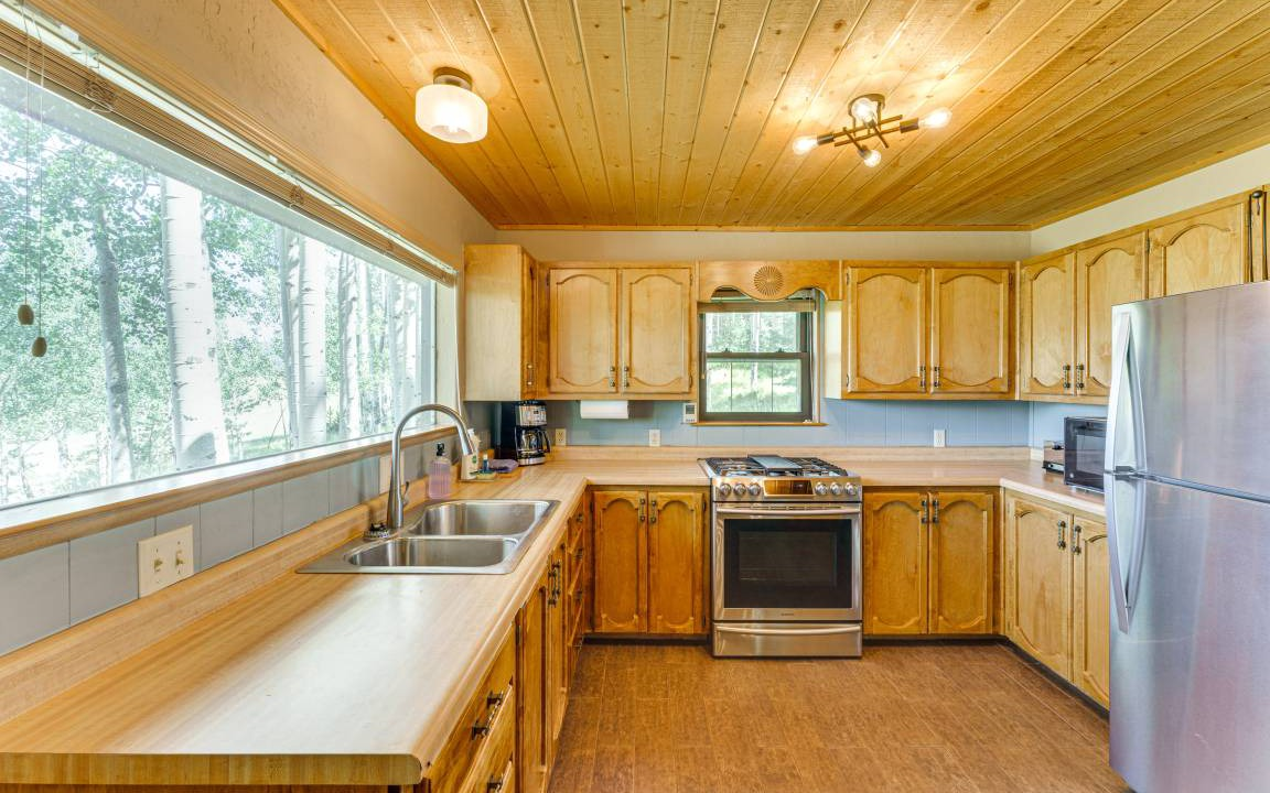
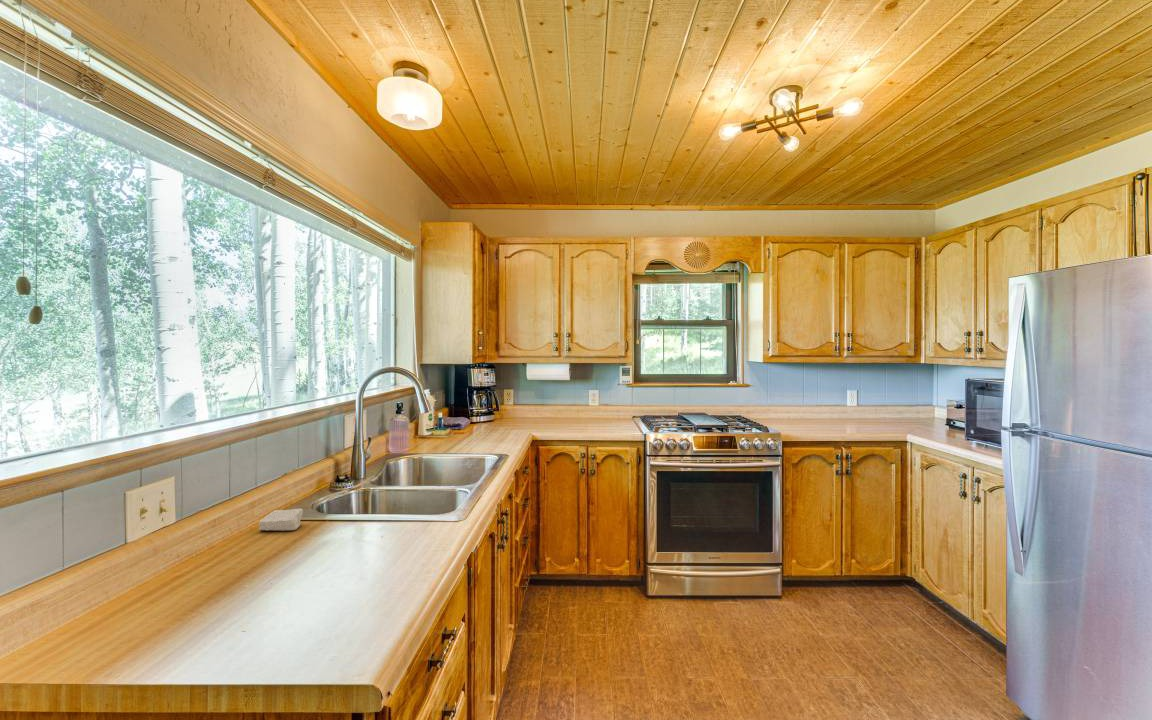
+ soap bar (281, 519)
